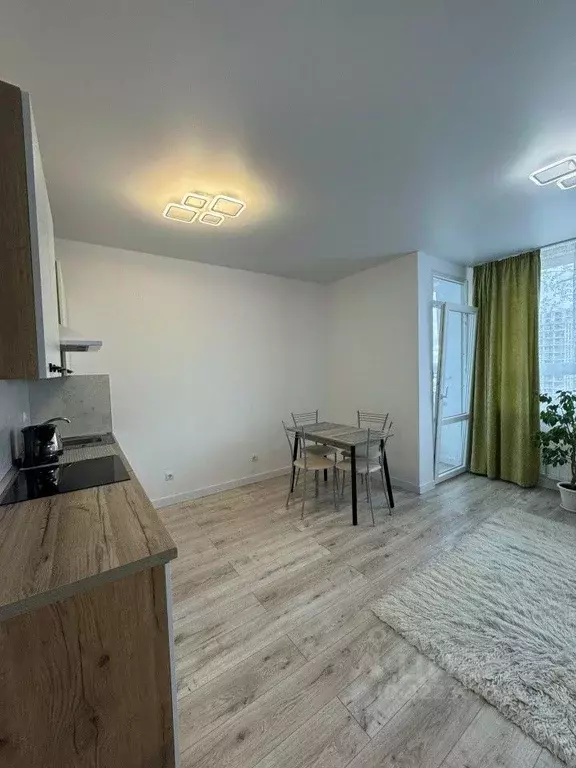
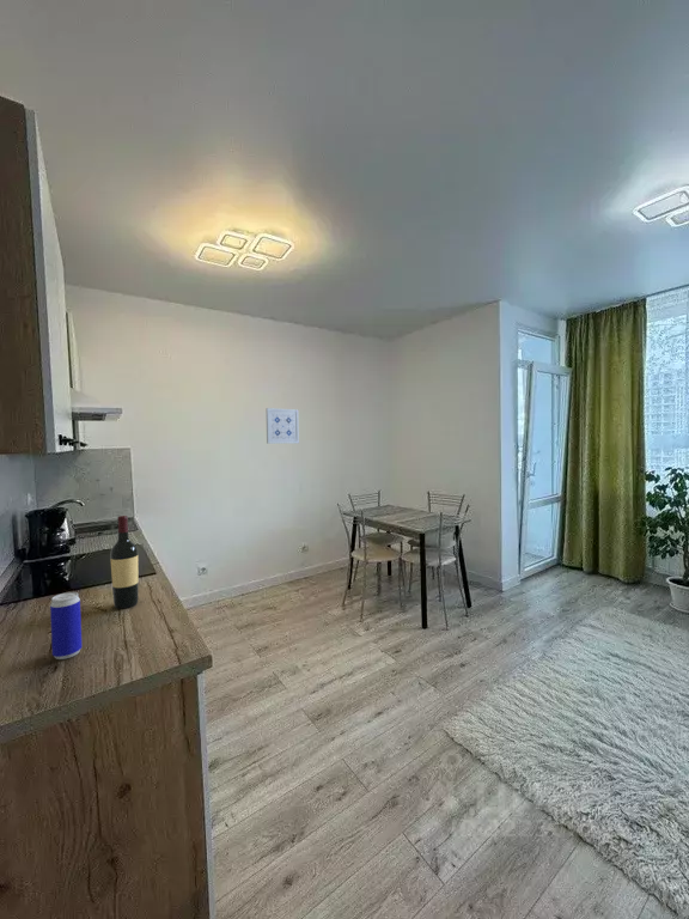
+ beverage can (66, 625)
+ wall art (282, 426)
+ wine bottle (124, 560)
